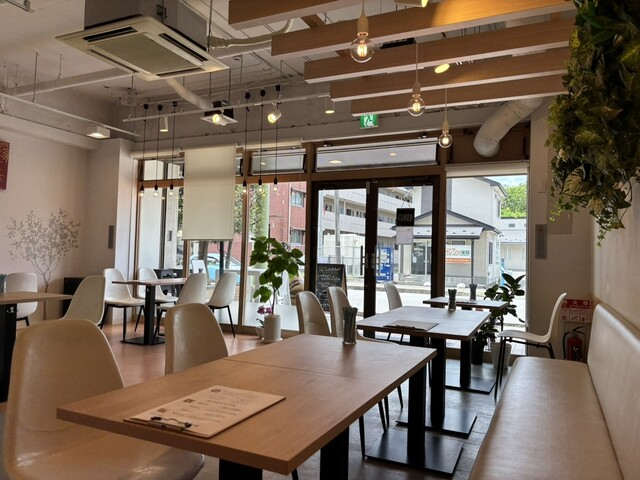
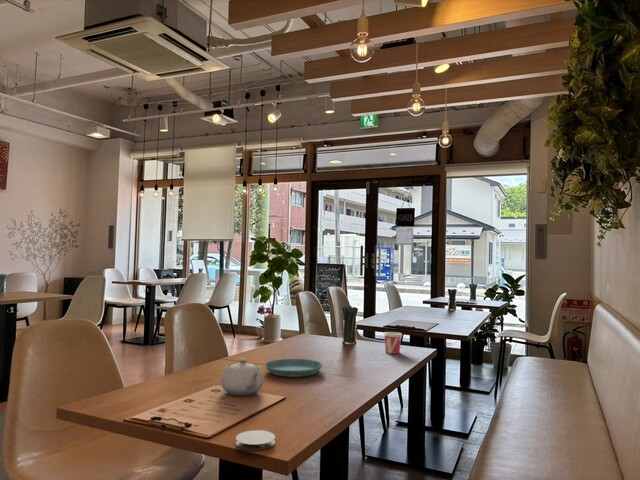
+ teapot (243, 375)
+ saucer (293, 367)
+ coaster (255, 439)
+ cup (392, 342)
